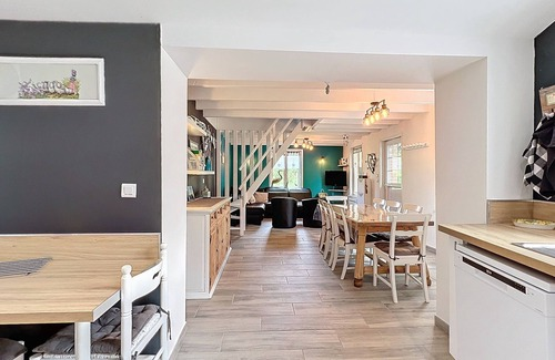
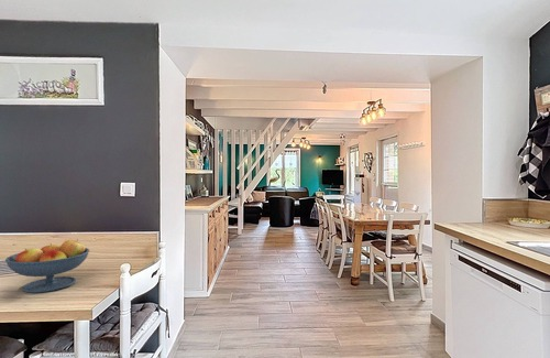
+ fruit bowl (50, 263)
